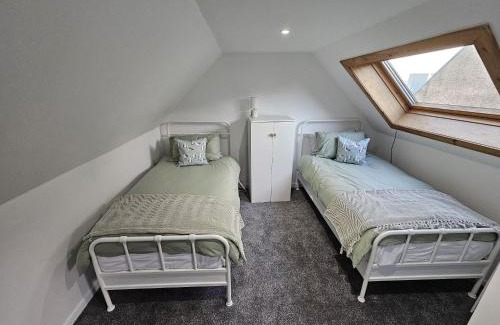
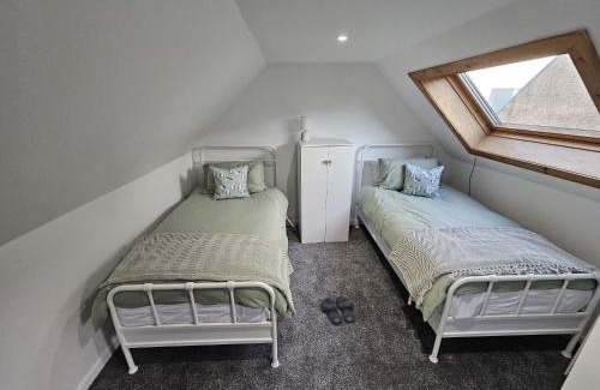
+ slippers (340, 307)
